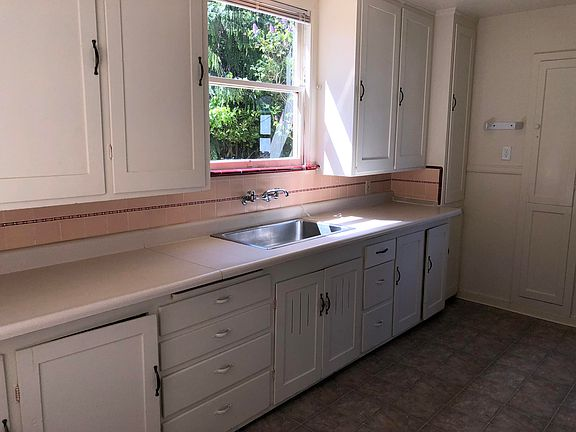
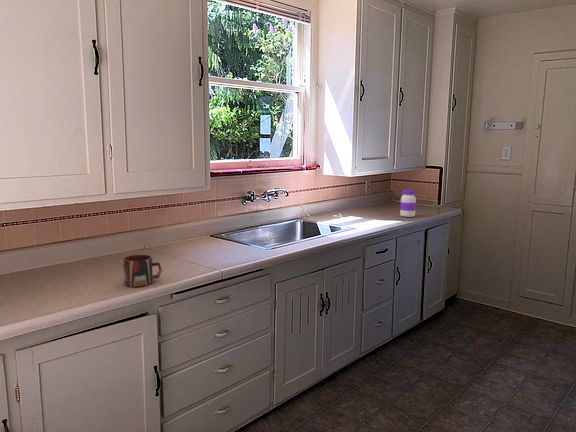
+ jar (408, 203)
+ mug (141, 270)
